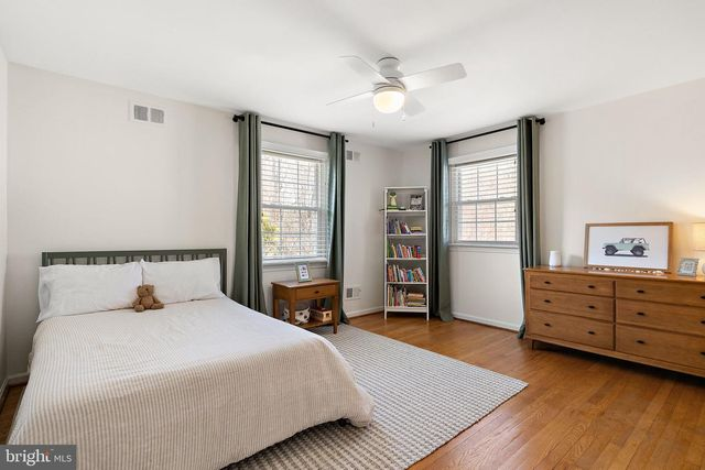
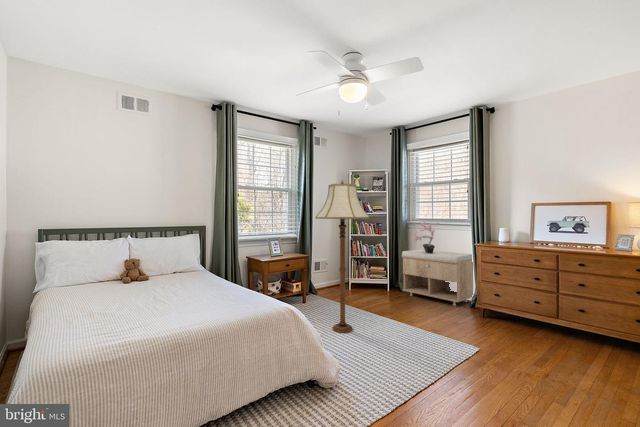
+ floor lamp (342, 254)
+ storage bench (436, 275)
+ potted plant (424, 235)
